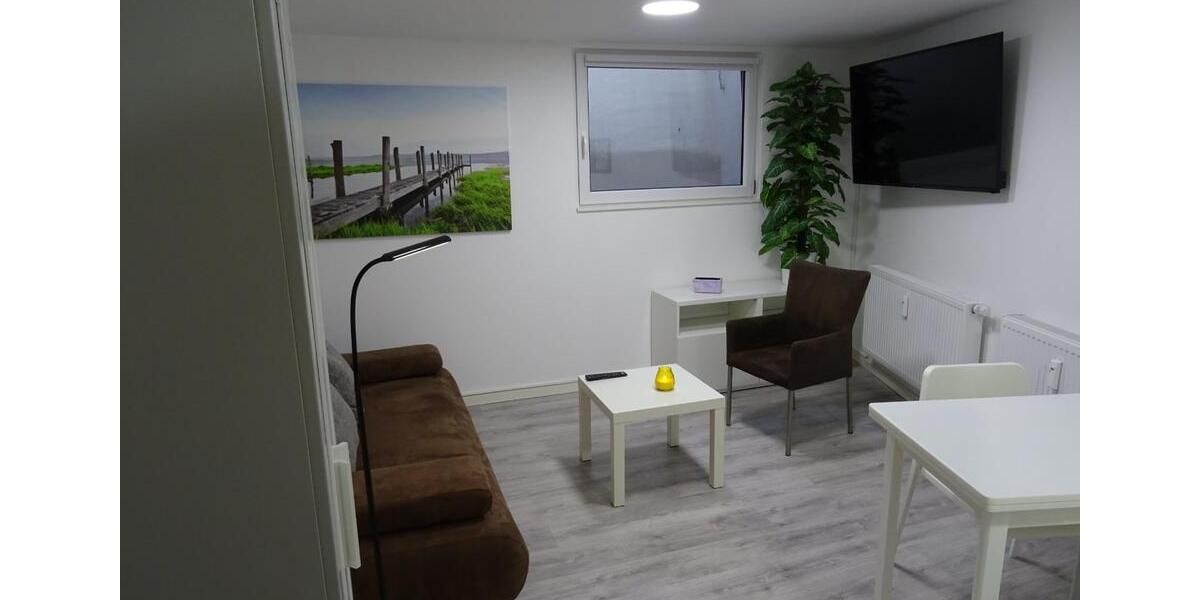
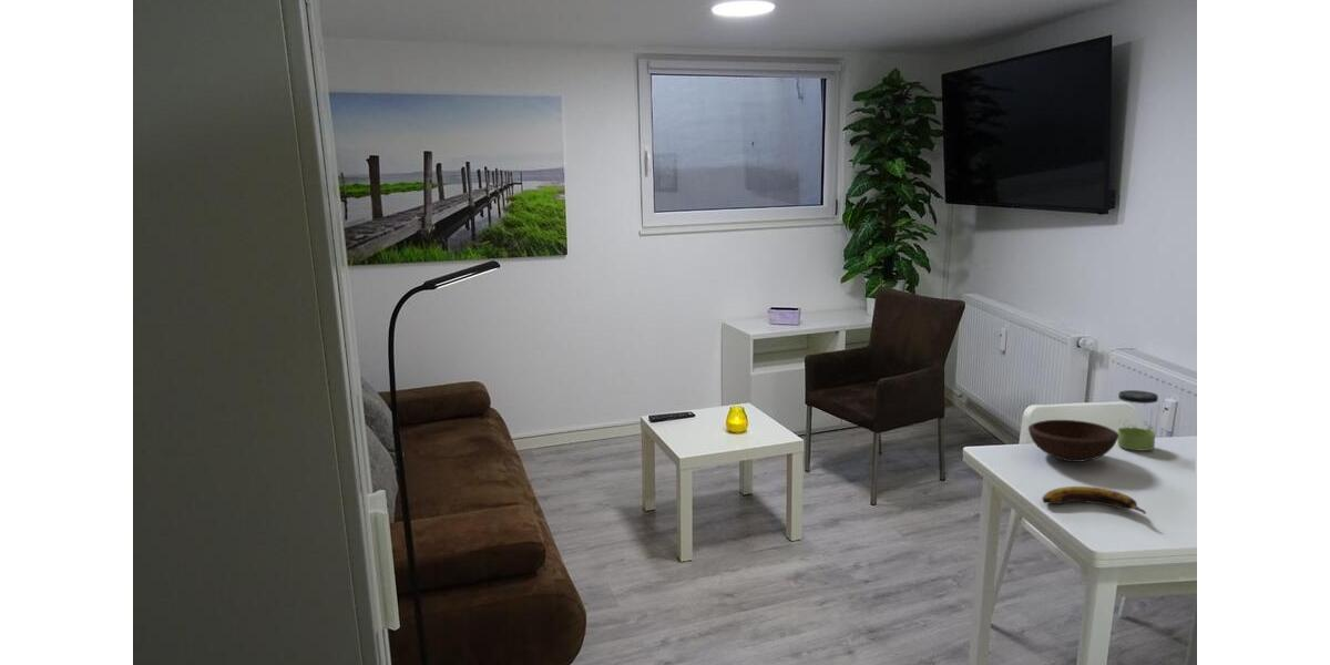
+ banana (1089, 500)
+ jar (1134, 423)
+ bowl (1072, 443)
